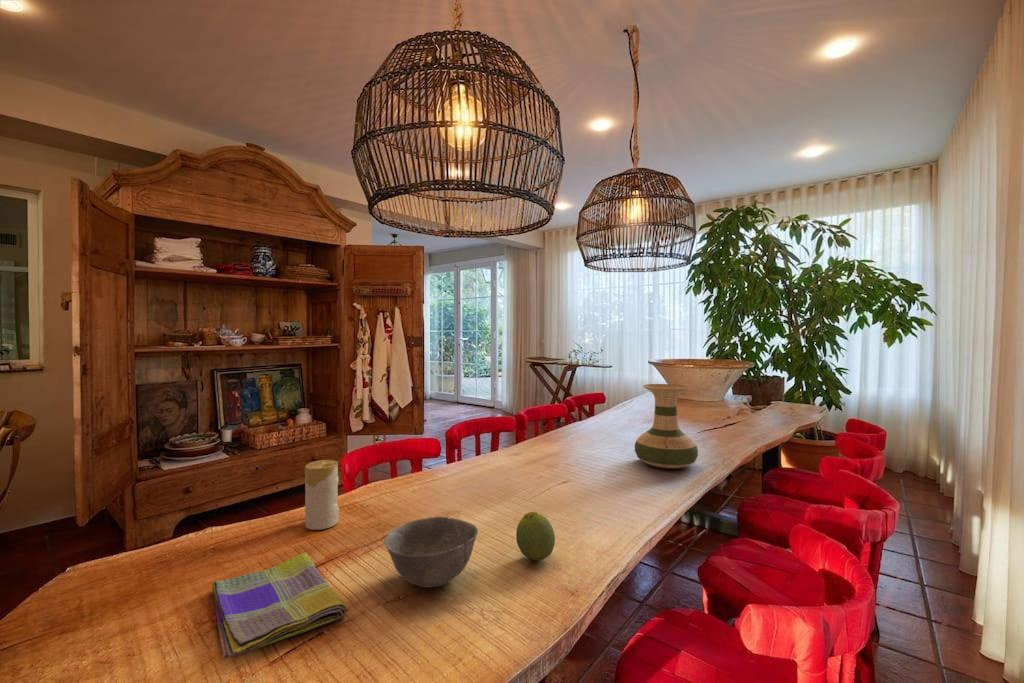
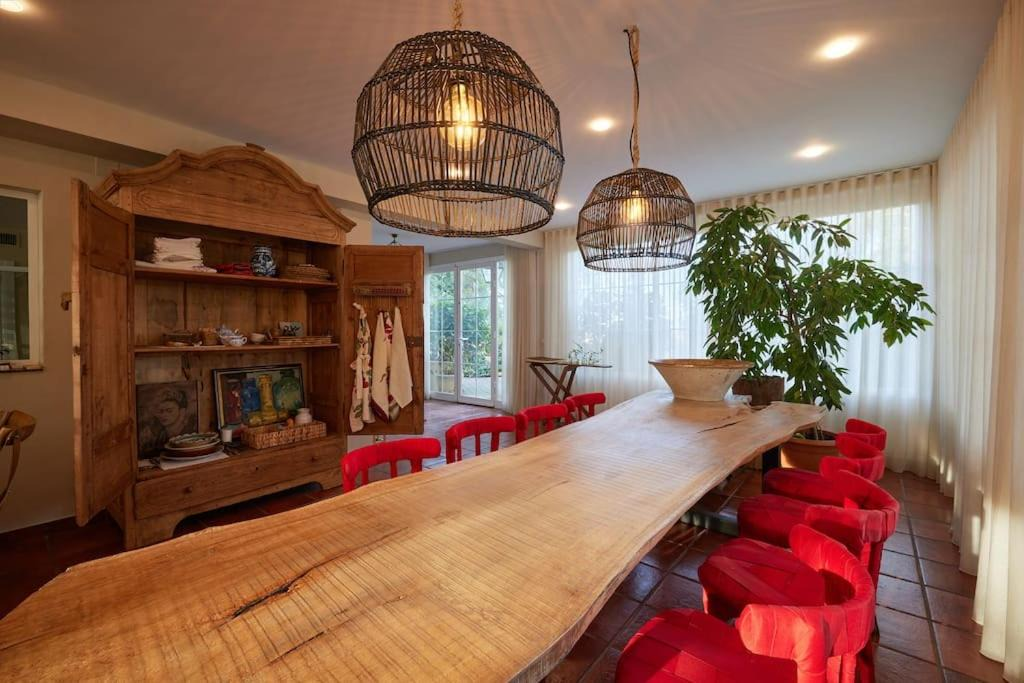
- dish towel (276, 597)
- candle (322, 493)
- vase (665, 425)
- fruit (535, 535)
- bowl (432, 555)
